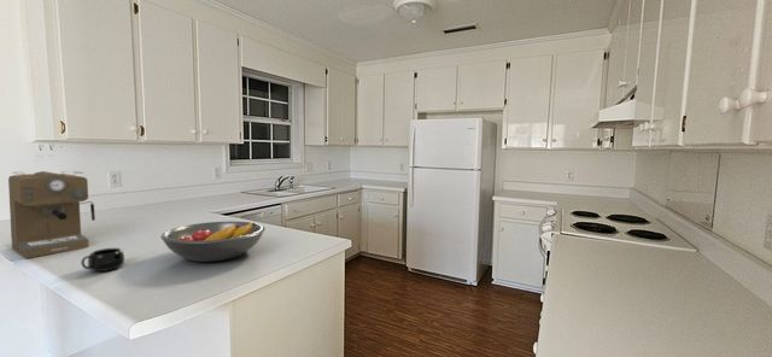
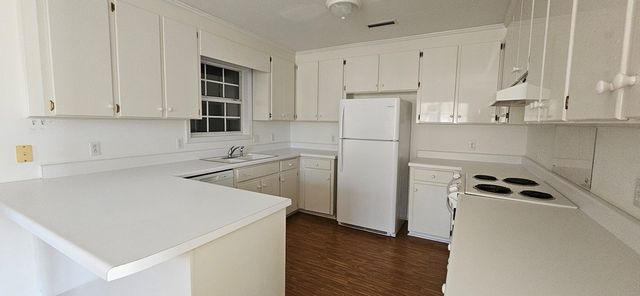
- mug (103, 261)
- fruit bowl (216, 239)
- coffee maker (55, 210)
